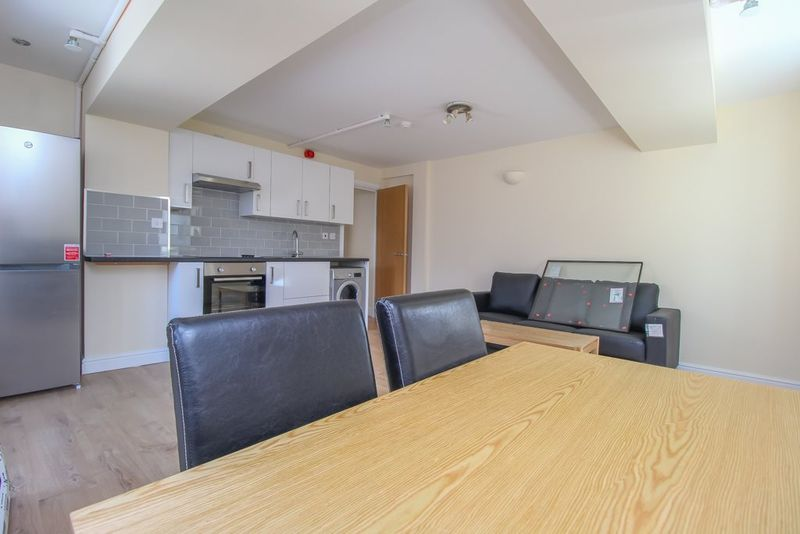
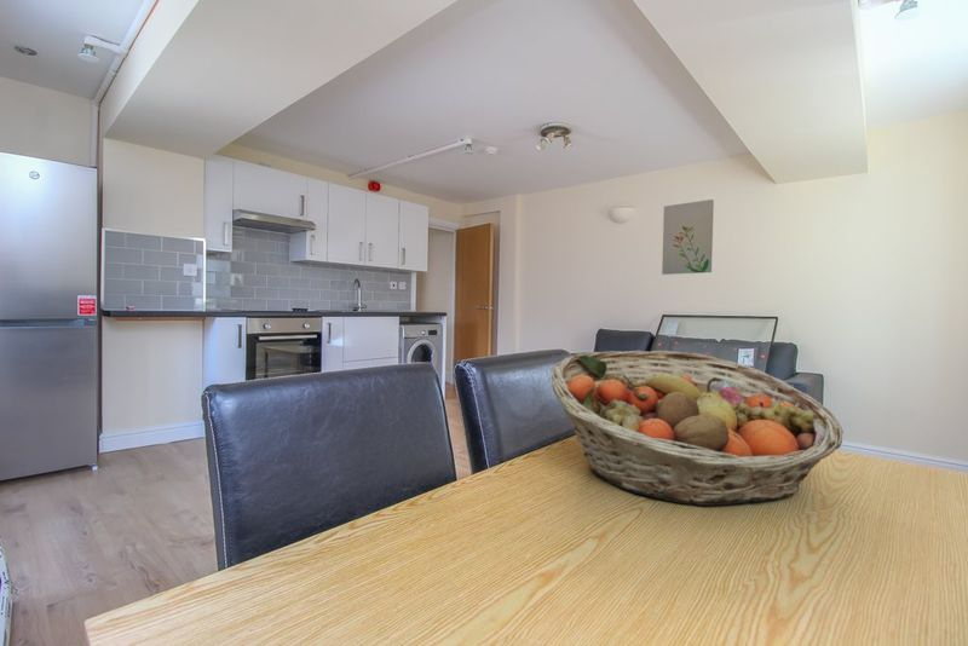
+ wall art (686, 238)
+ fruit basket (684, 414)
